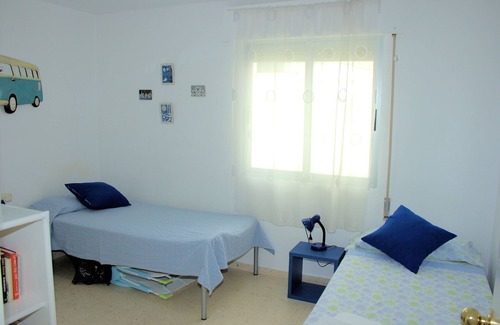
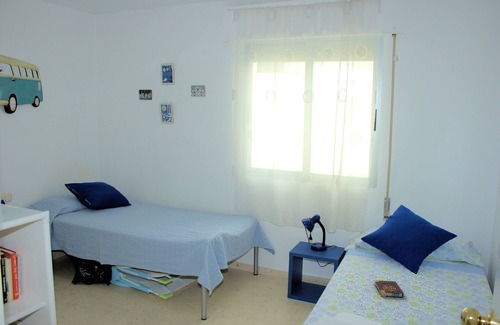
+ book (388, 288)
